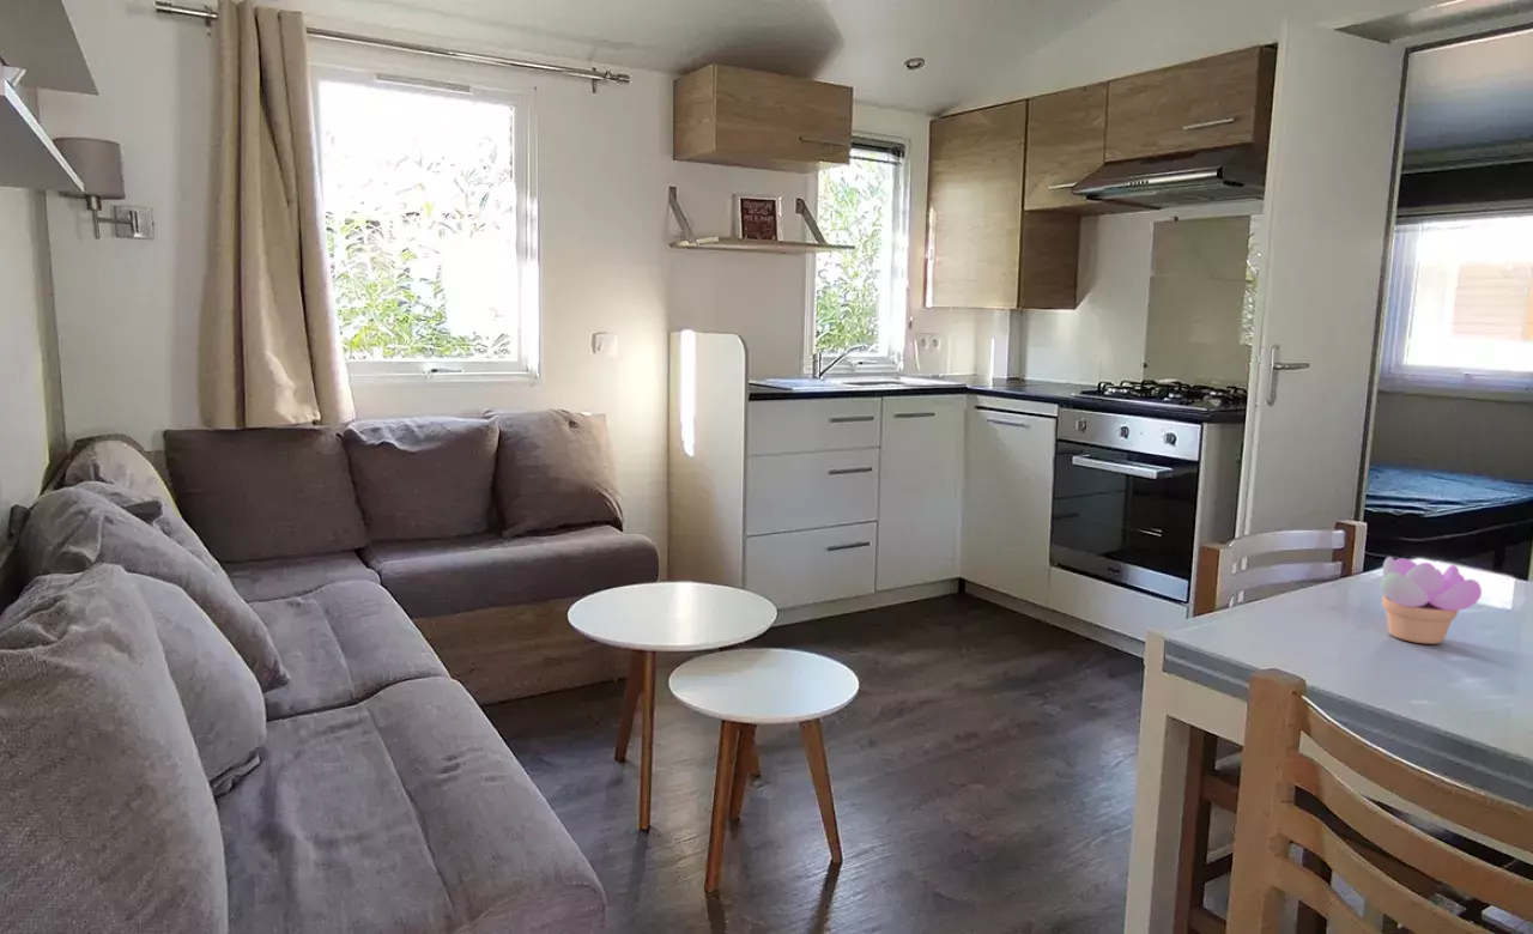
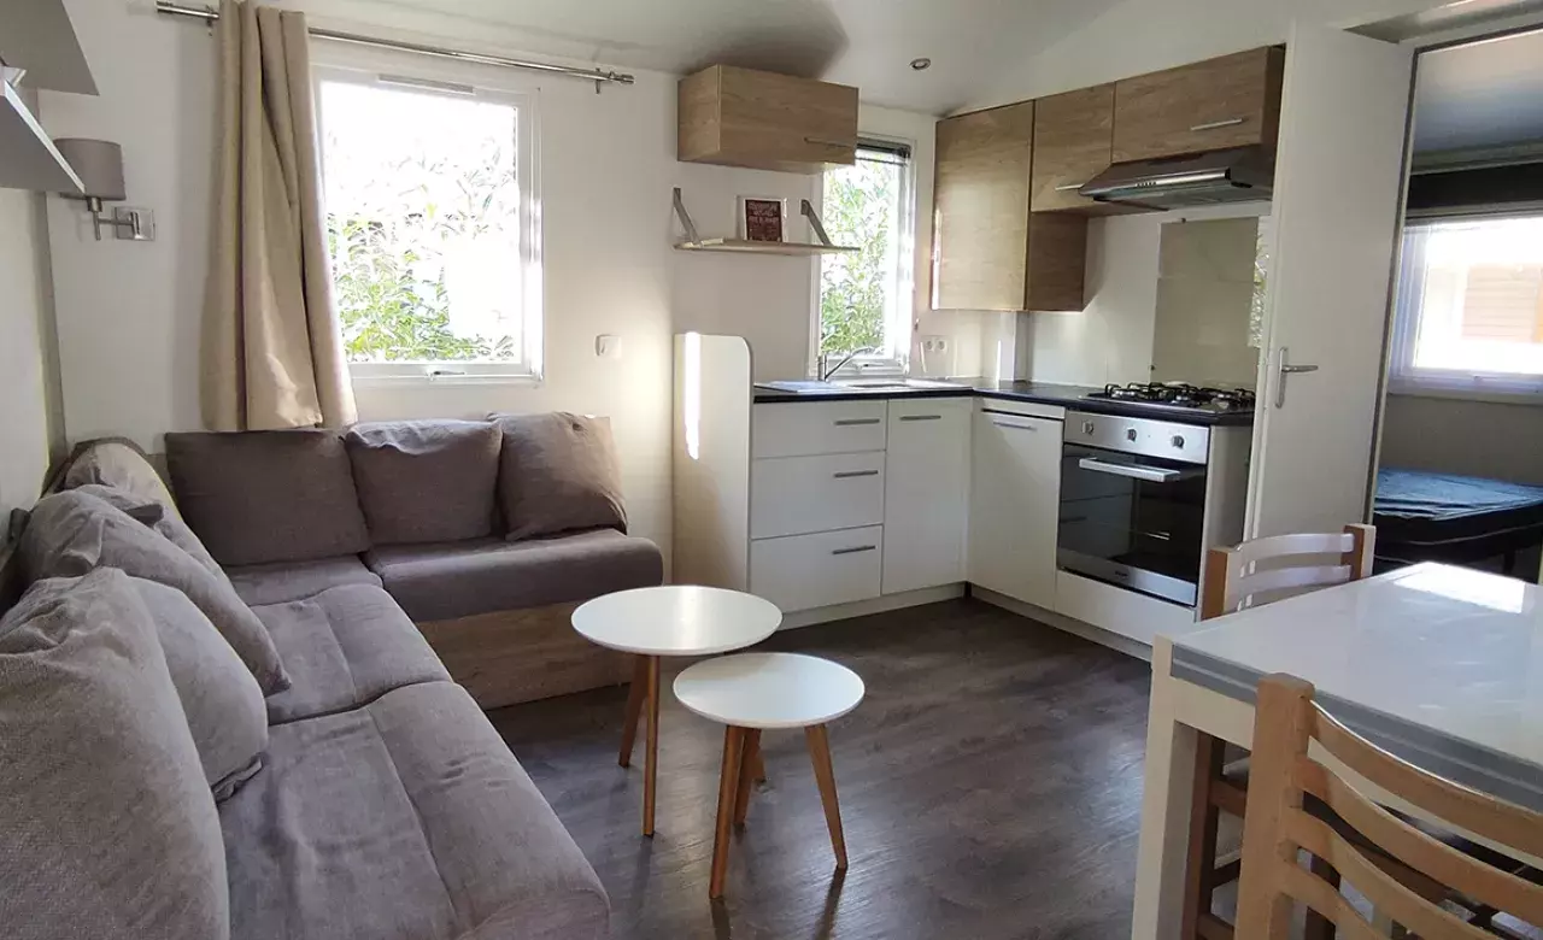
- succulent plant (1420, 600)
